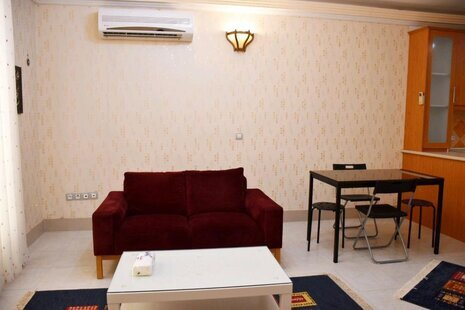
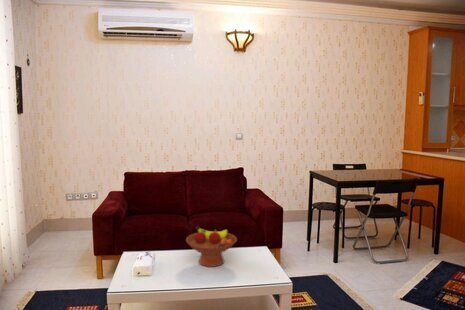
+ fruit bowl (211, 246)
